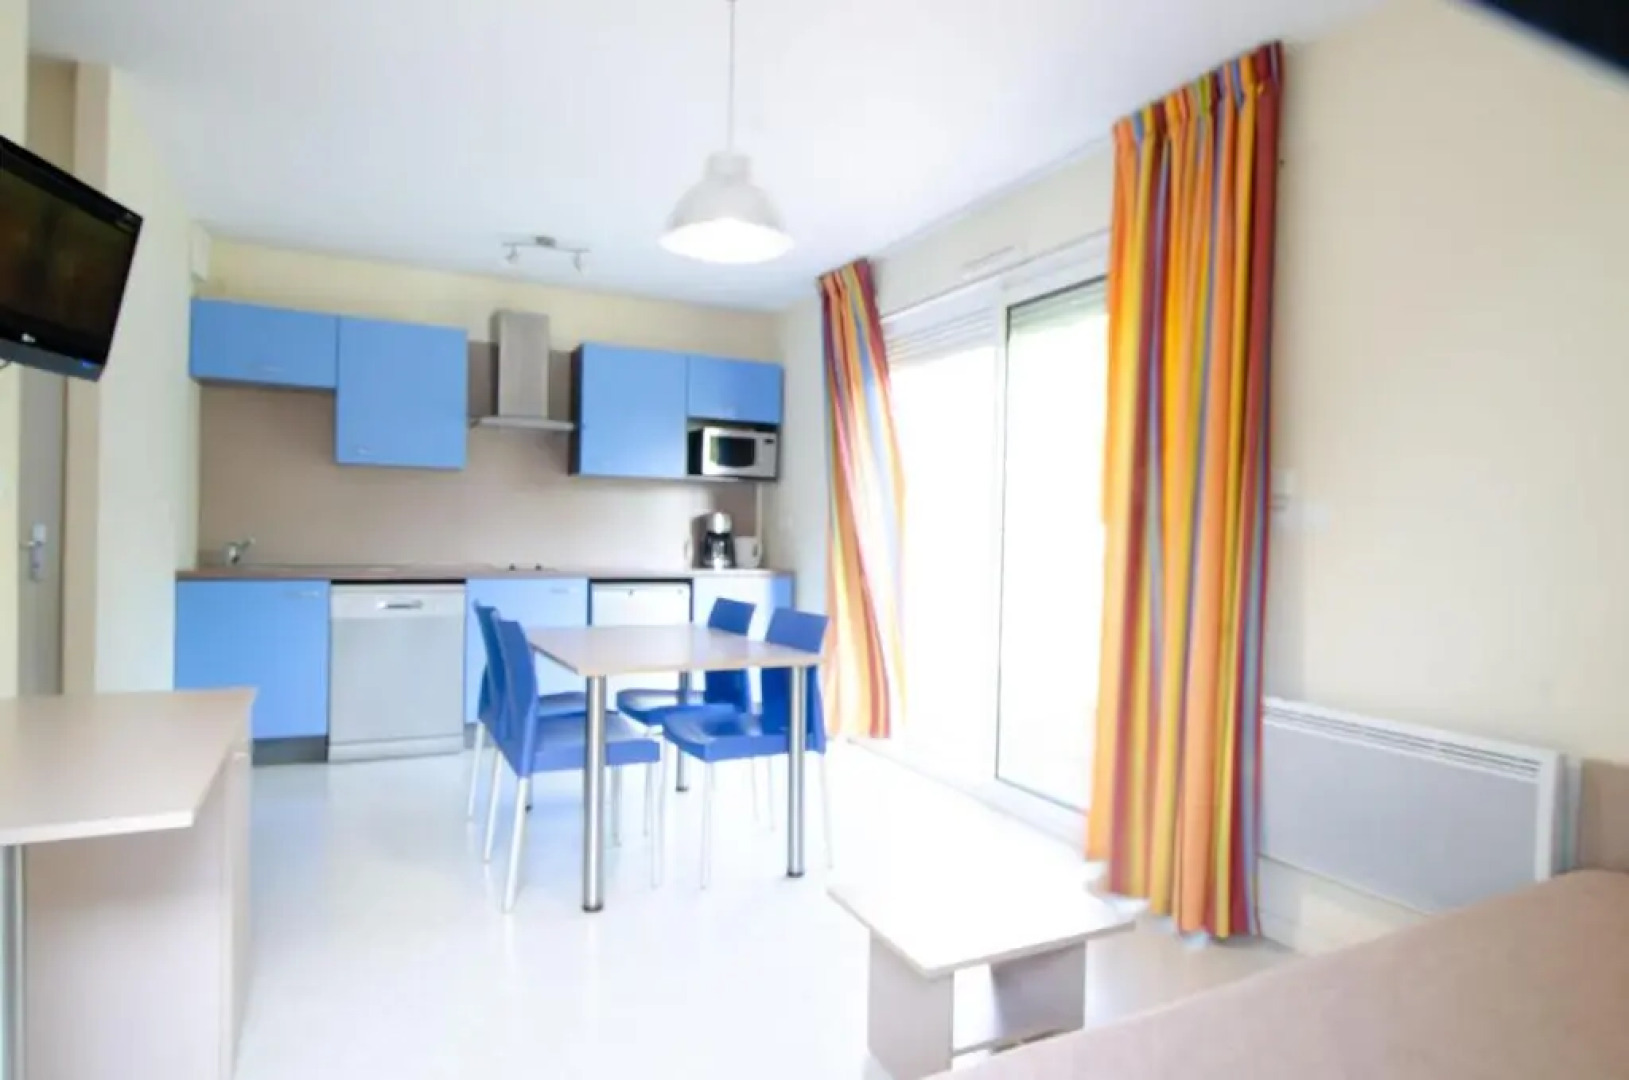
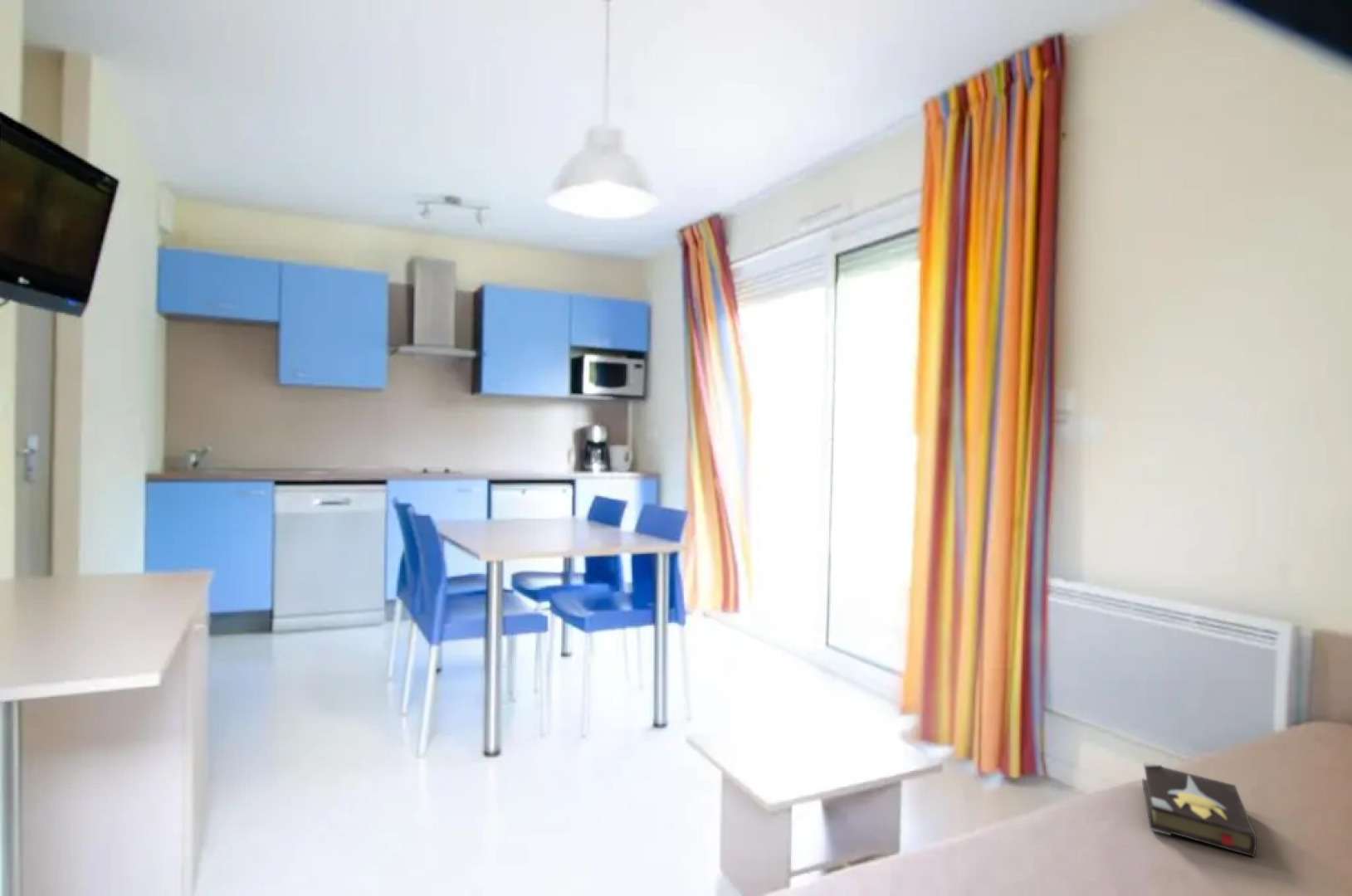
+ hardback book (1193, 803)
